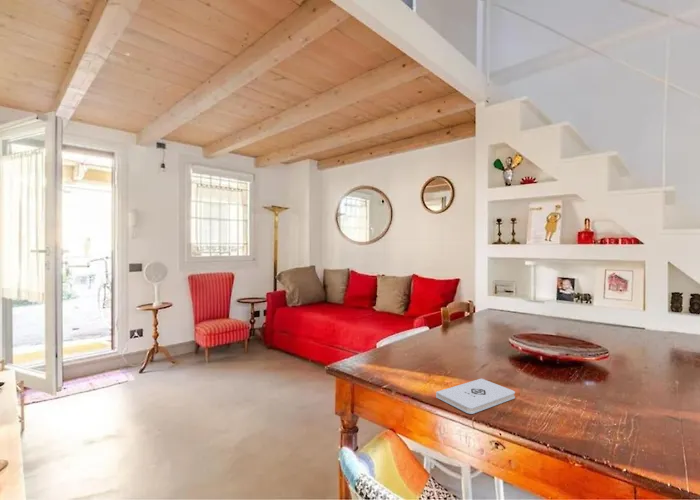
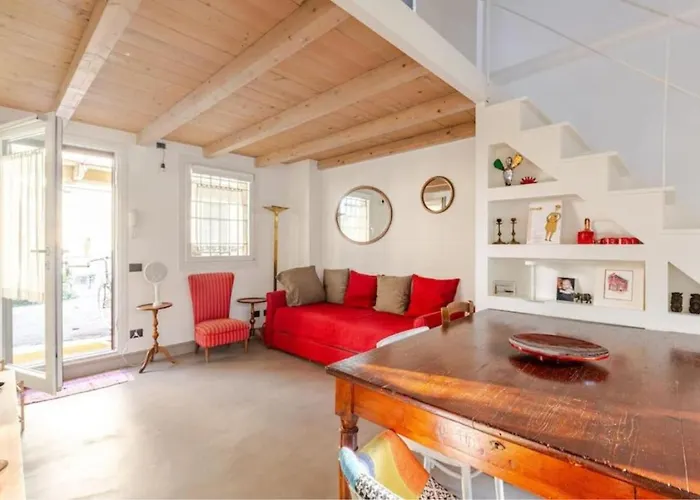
- notepad (476, 394)
